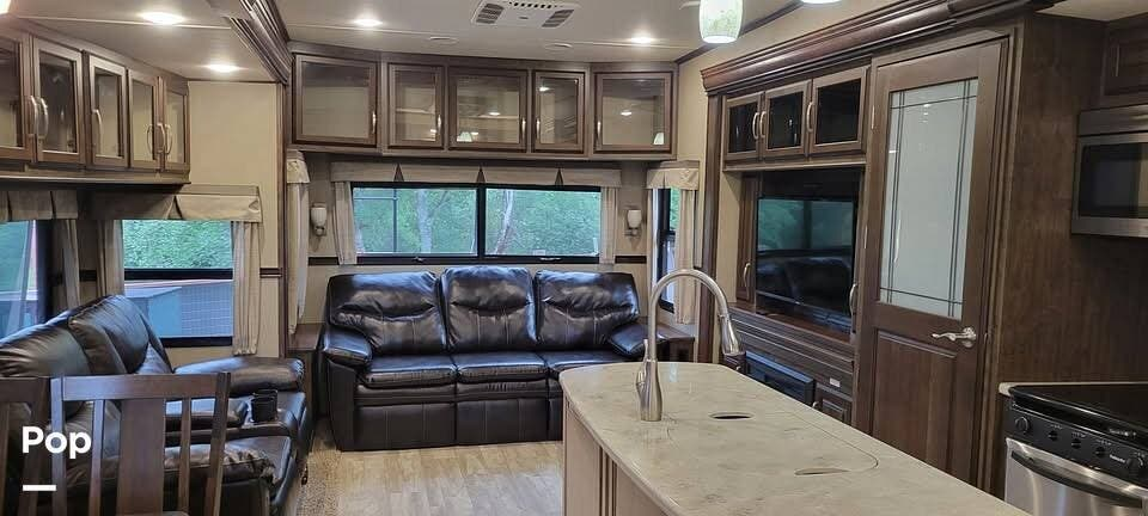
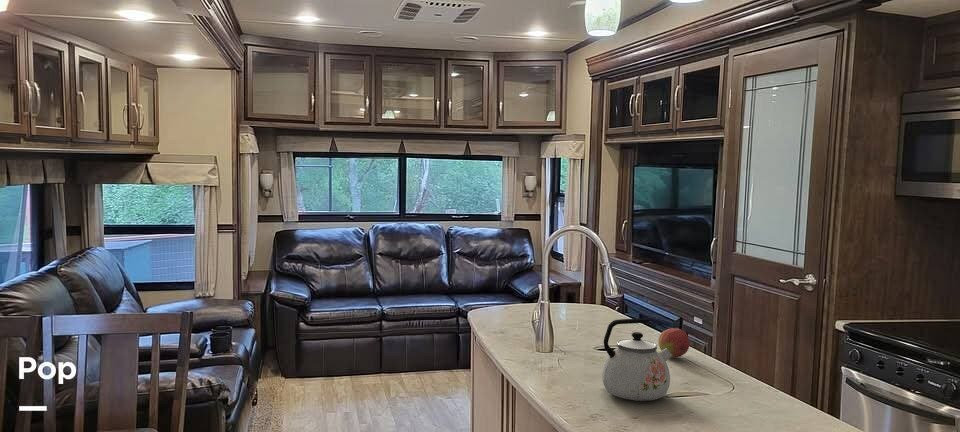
+ fruit (673, 342)
+ kettle (637, 356)
